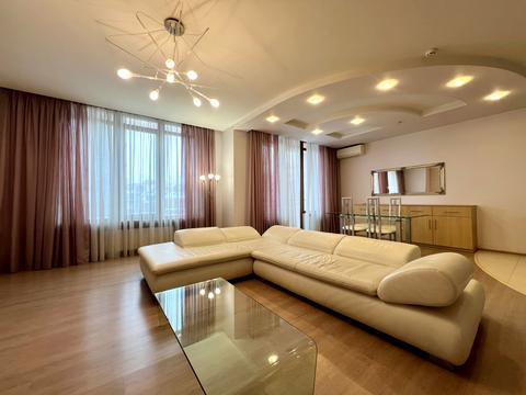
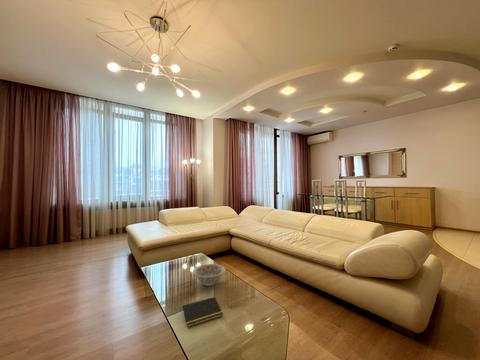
+ notepad (202, 310)
+ decorative bowl (209, 276)
